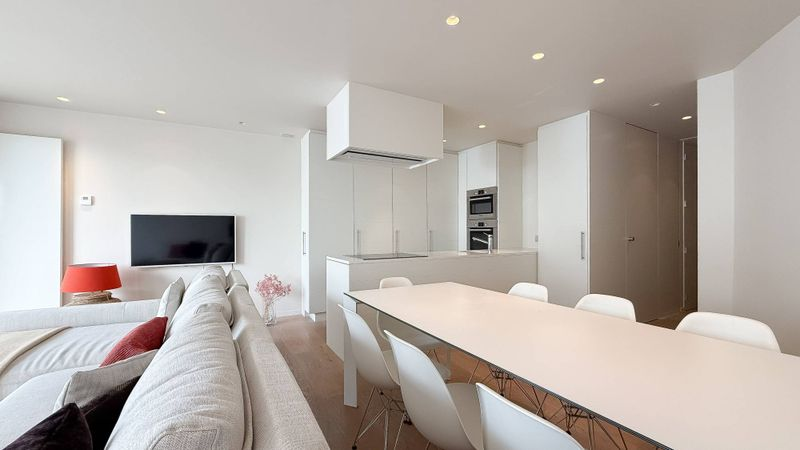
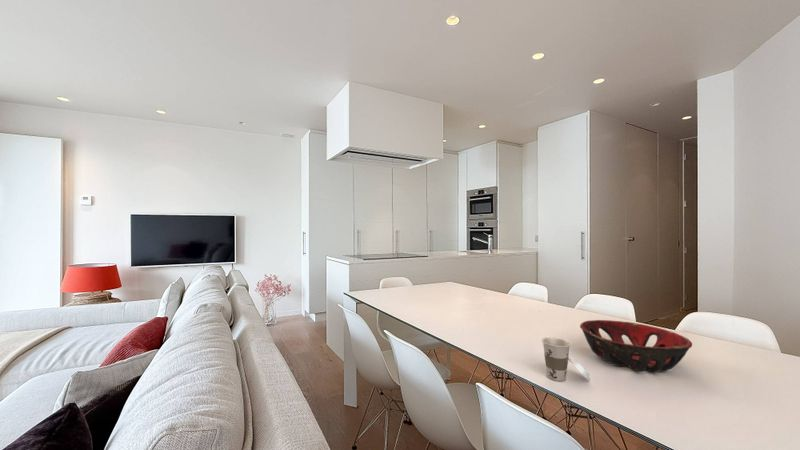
+ cup (565, 359)
+ decorative bowl (632, 346)
